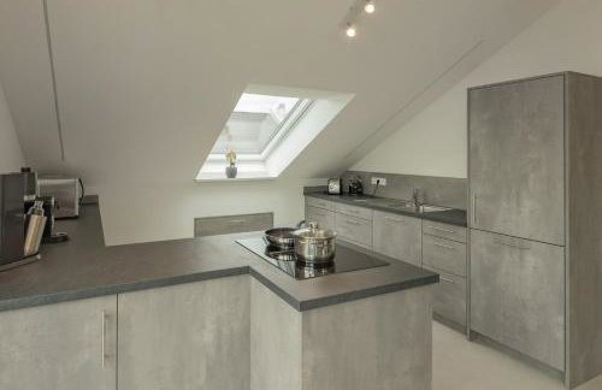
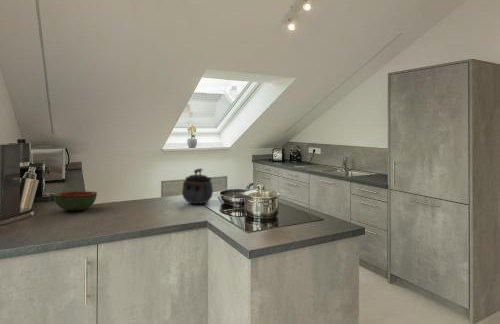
+ kettle (197, 185)
+ bowl (76, 201)
